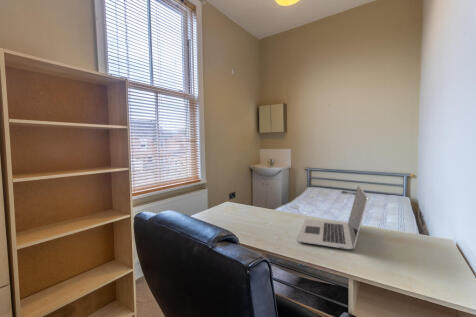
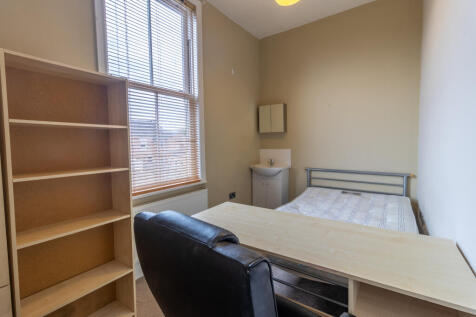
- laptop (326, 221)
